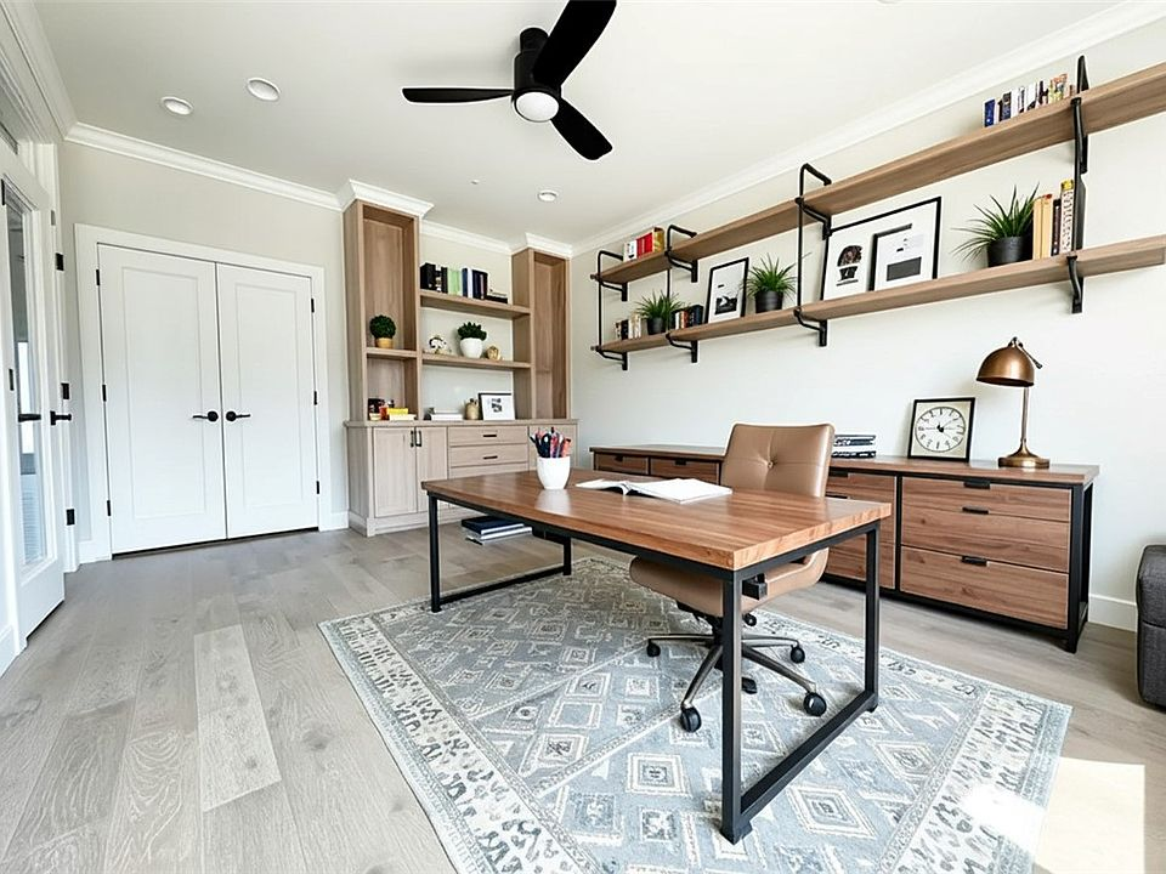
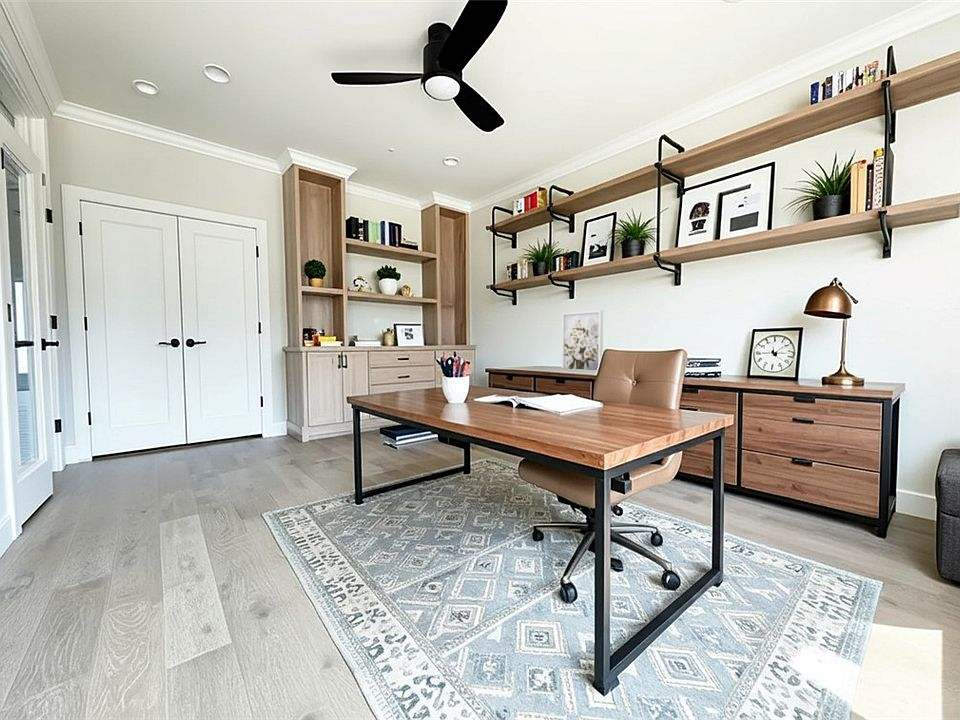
+ wall art (581, 346)
